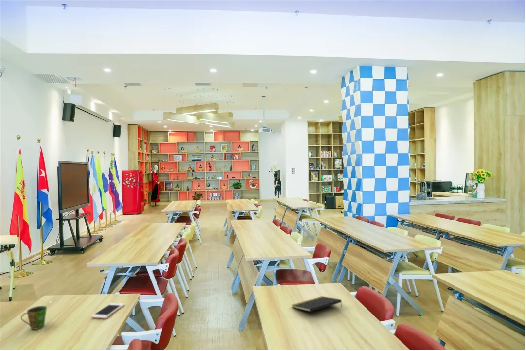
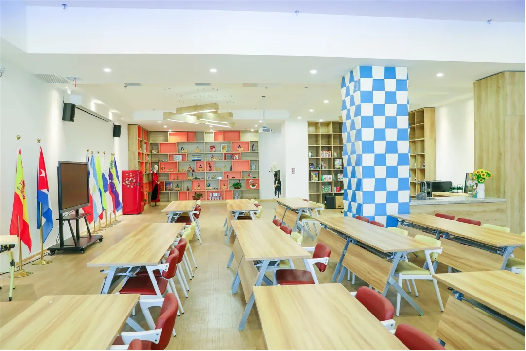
- cup (34, 318)
- cell phone (108, 310)
- notepad (316, 303)
